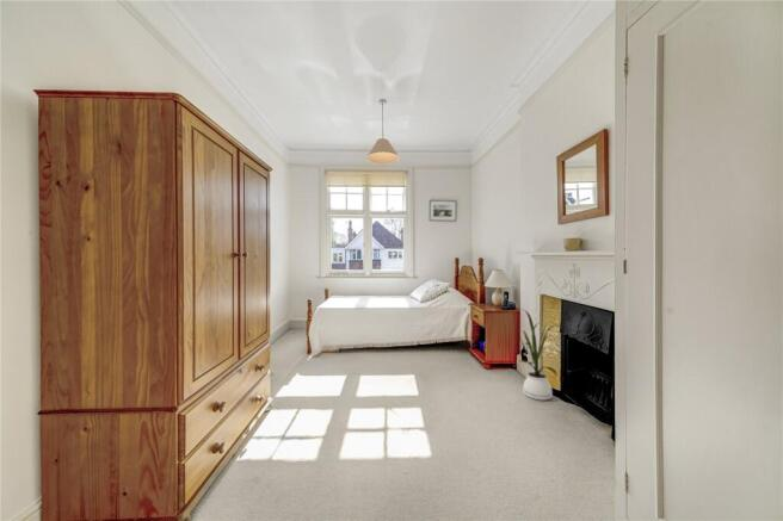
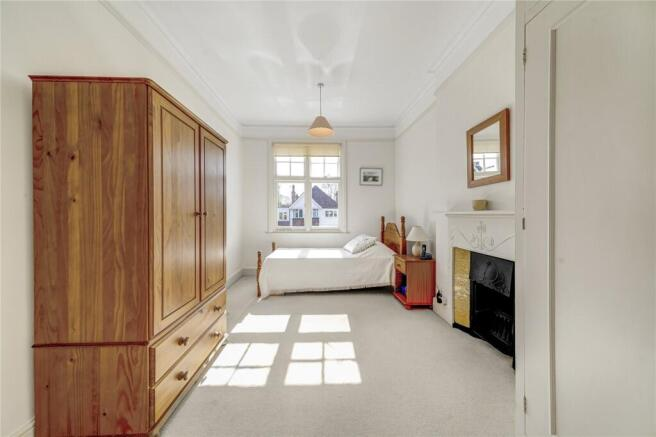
- house plant (536, 353)
